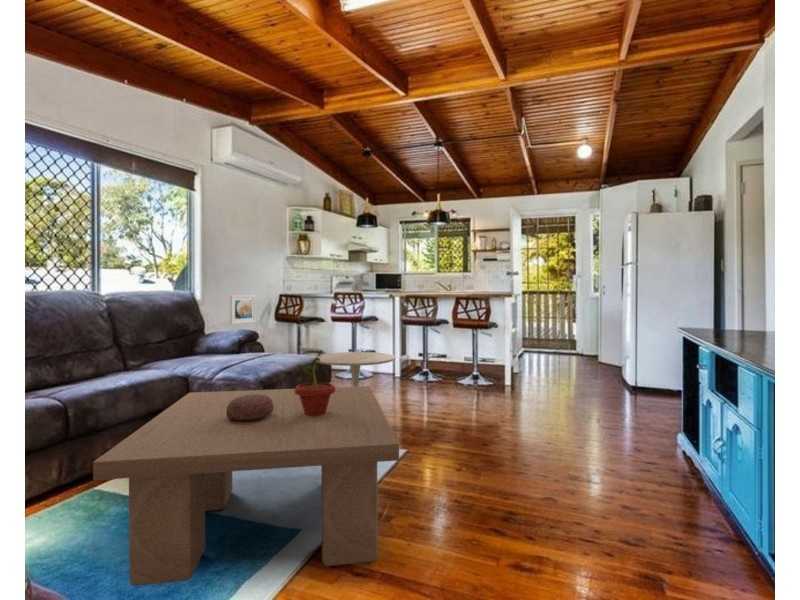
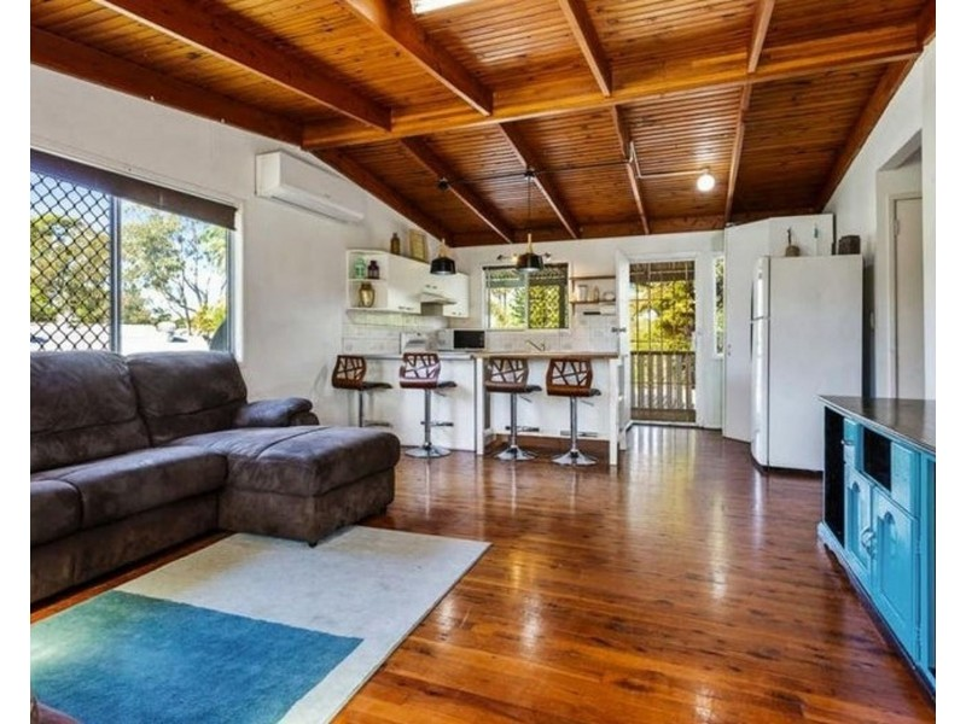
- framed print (243, 309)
- decorative bowl (250, 405)
- potted plant (314, 381)
- coffee table (272, 464)
- side table (355, 386)
